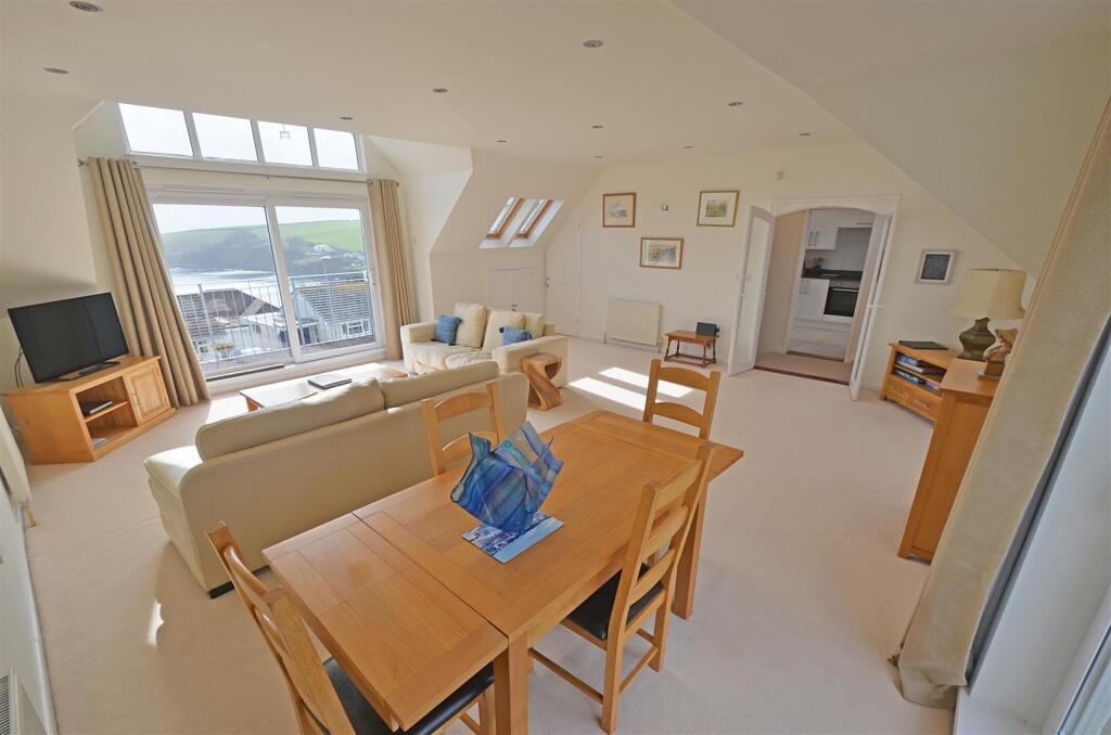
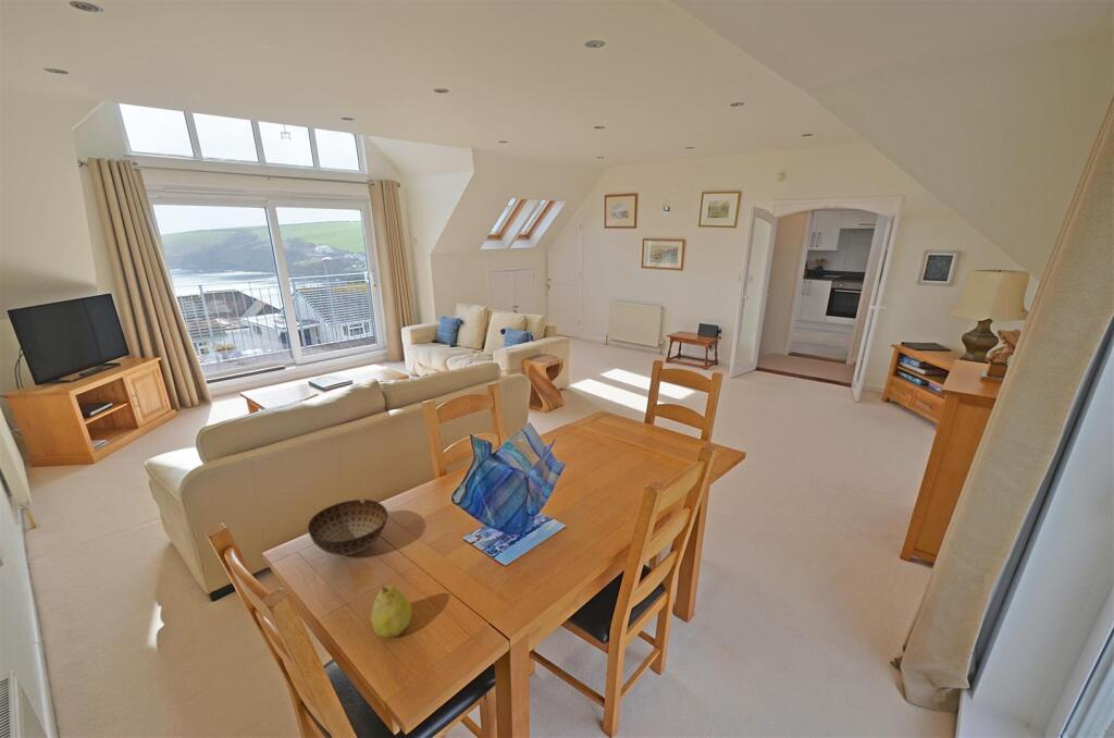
+ bowl (350, 532)
+ fruit (391, 607)
